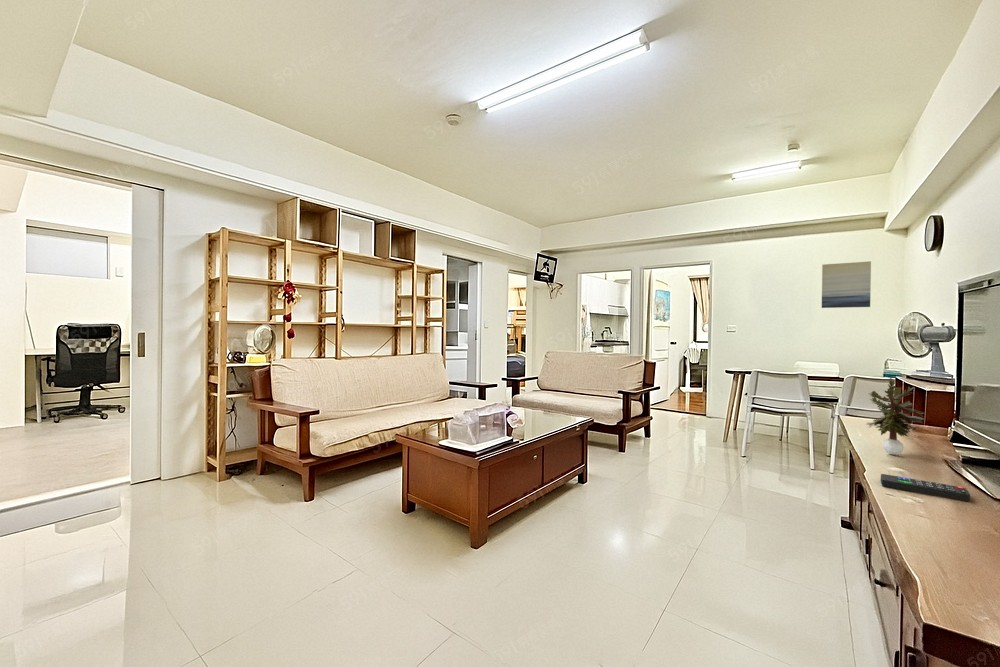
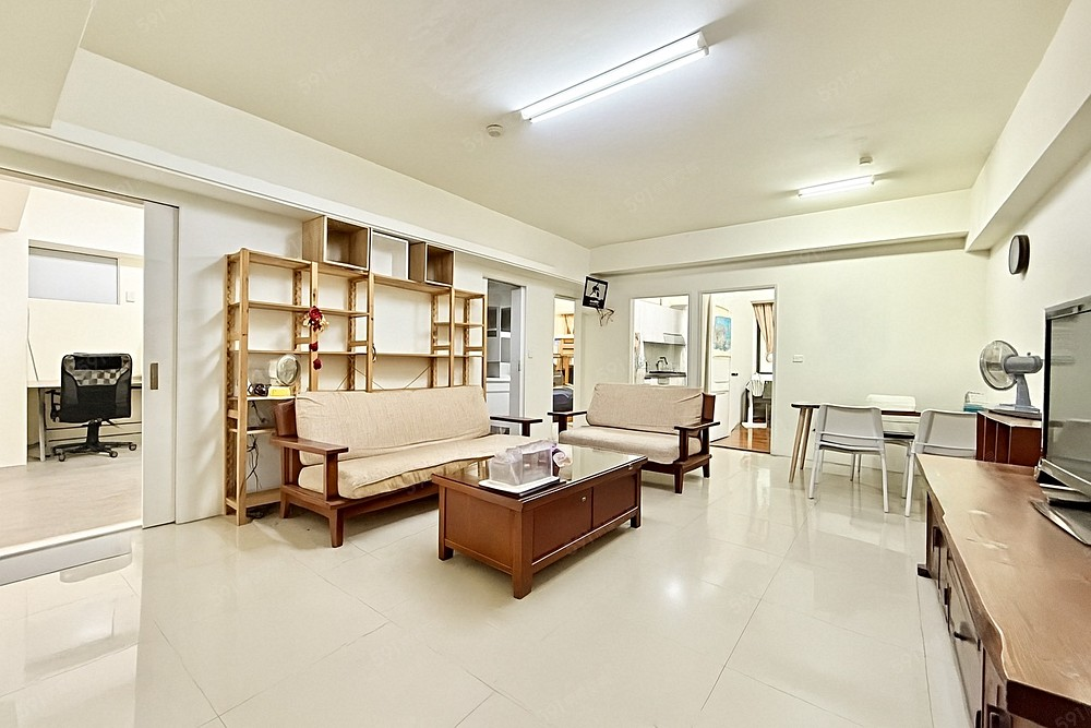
- wall art (845, 285)
- potted plant (893, 416)
- remote control (922, 486)
